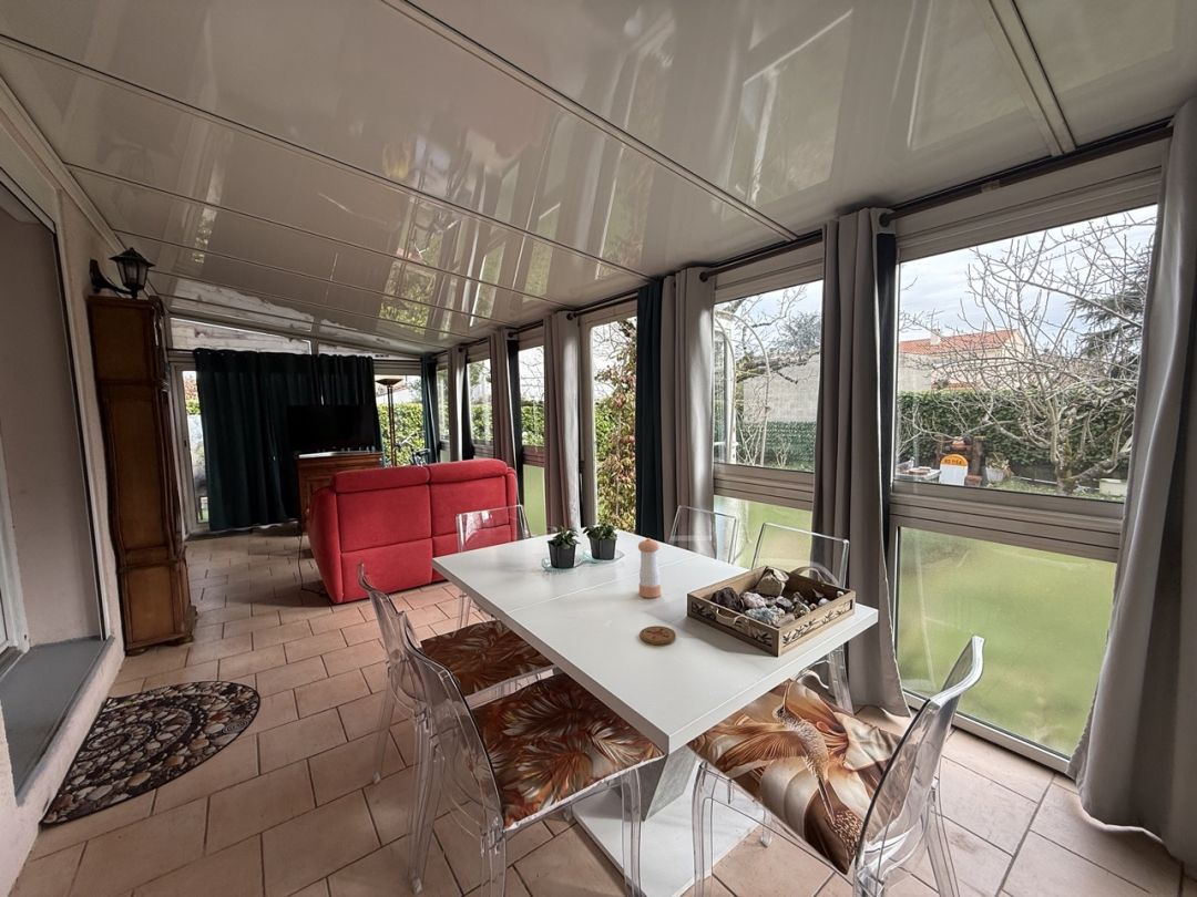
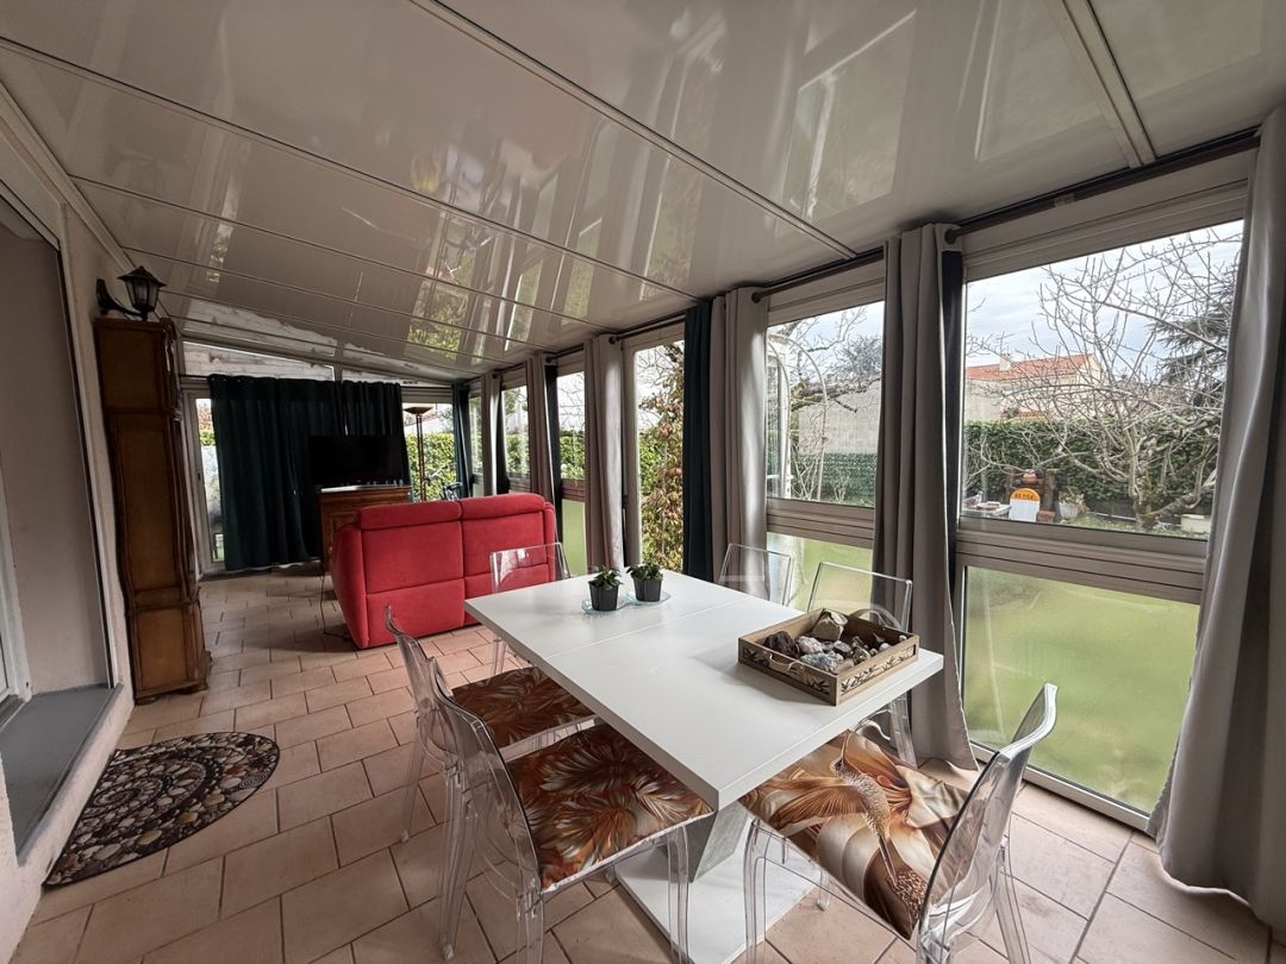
- pepper shaker (648, 566)
- coaster (657, 635)
